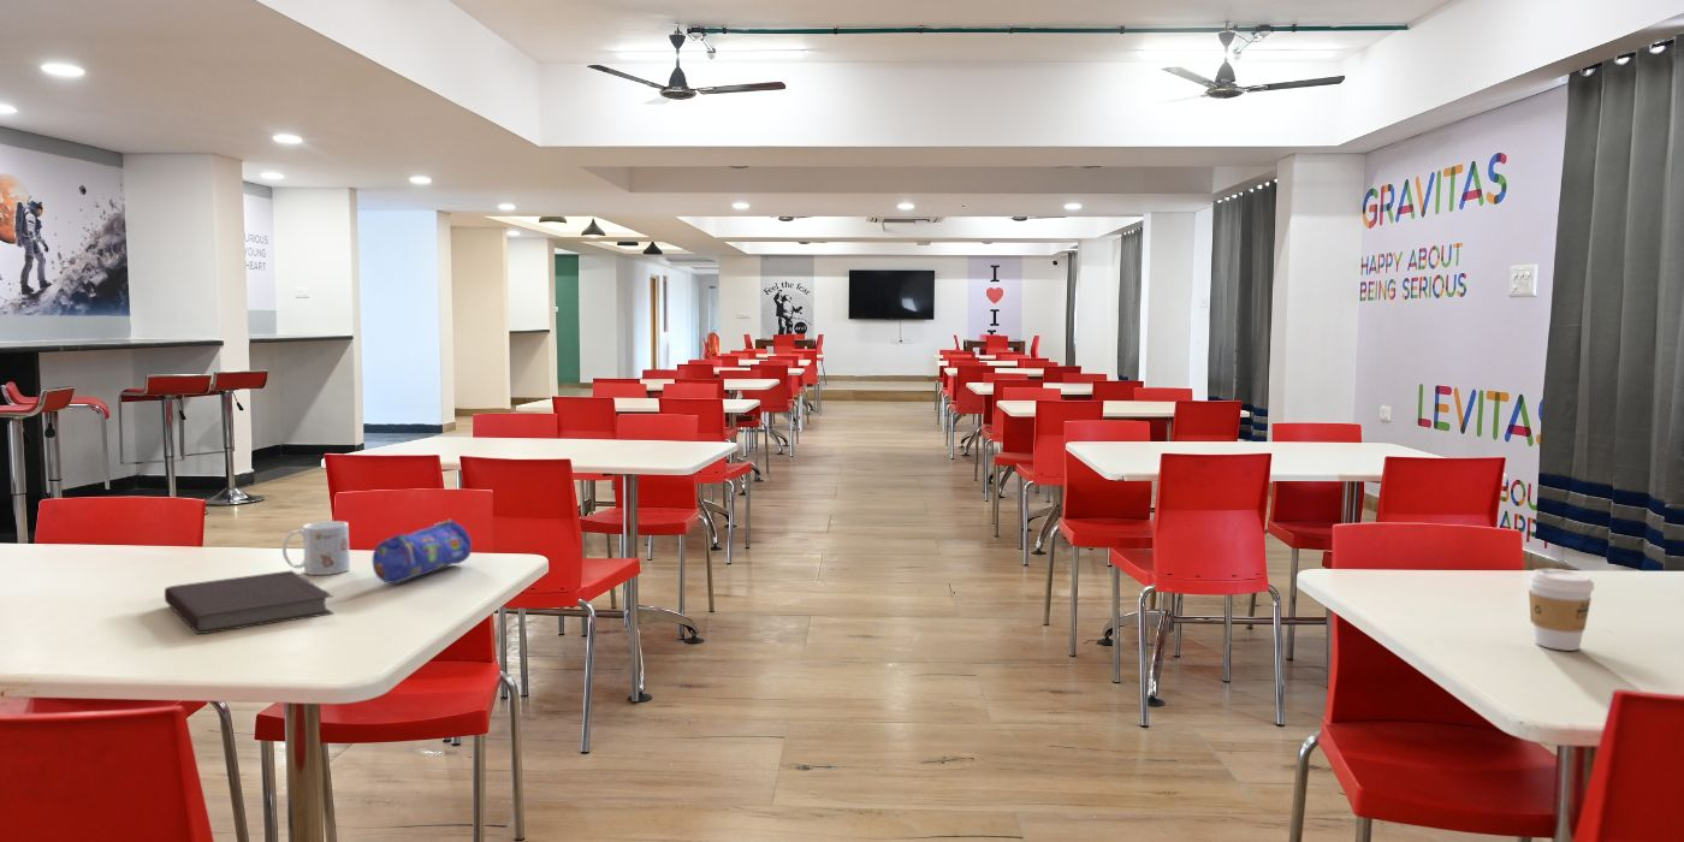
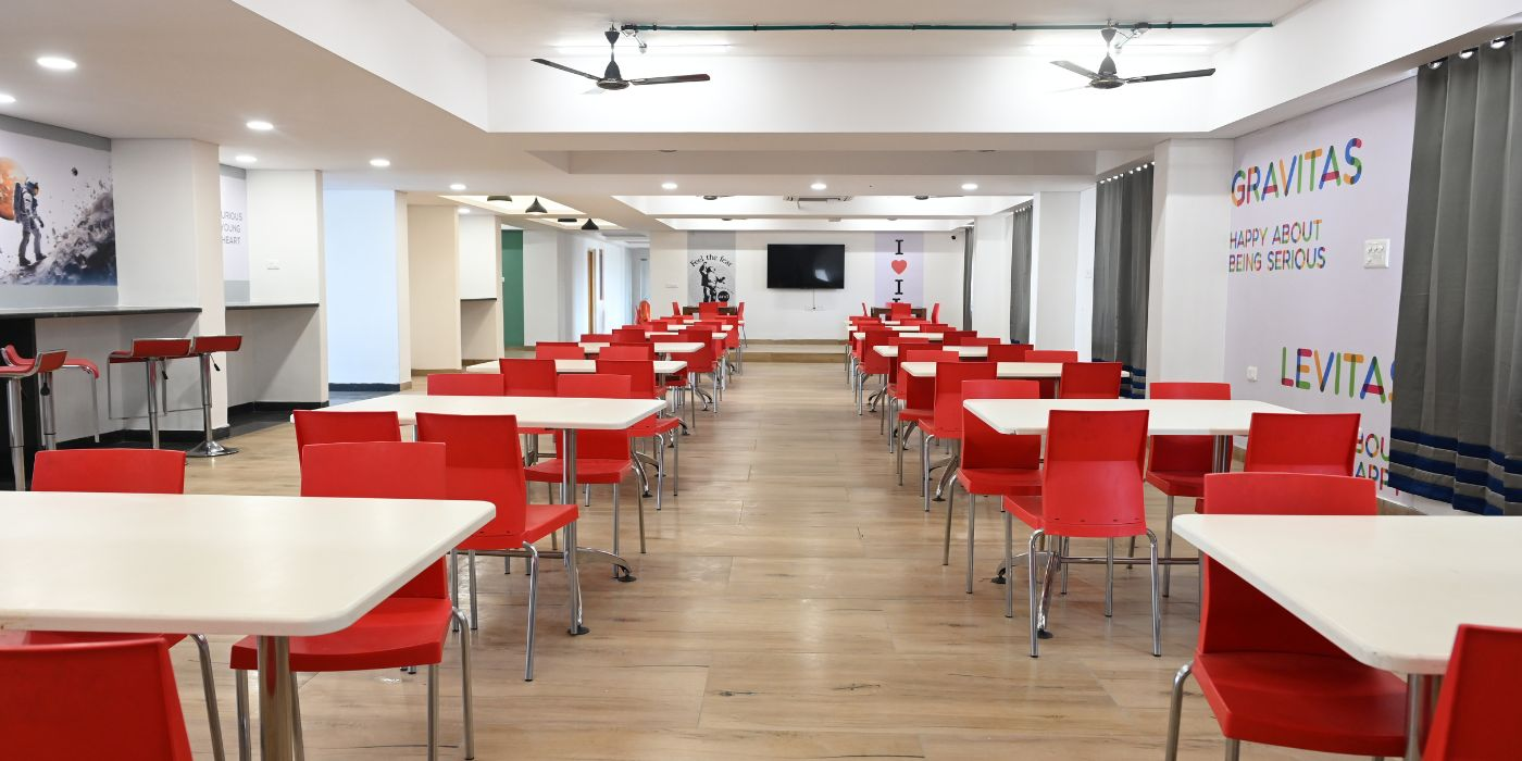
- mug (315, 549)
- pencil case (425, 549)
- notebook (248, 599)
- coffee cup (1559, 607)
